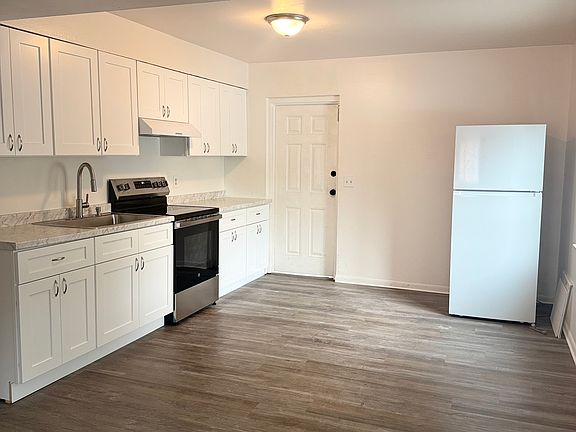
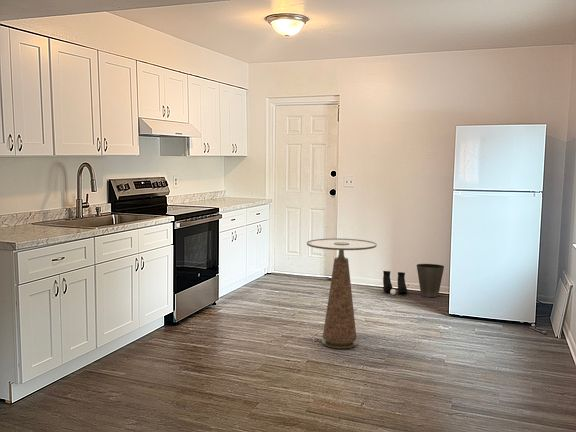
+ boots (398, 280)
+ side table (340, 293)
+ waste basket (429, 280)
